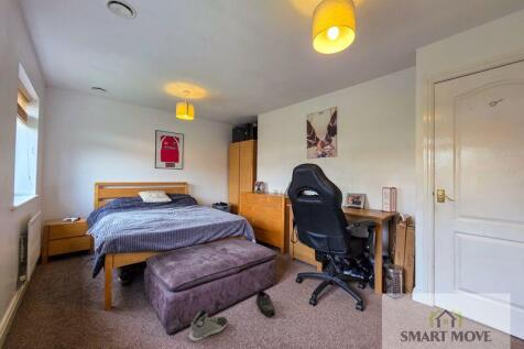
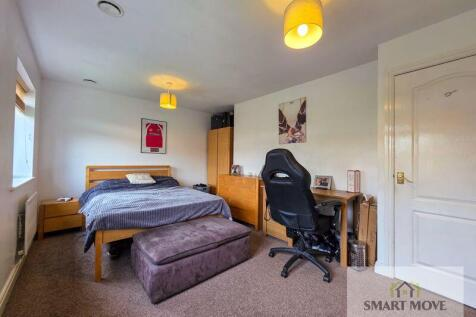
- shoe (264, 301)
- sneaker (209, 320)
